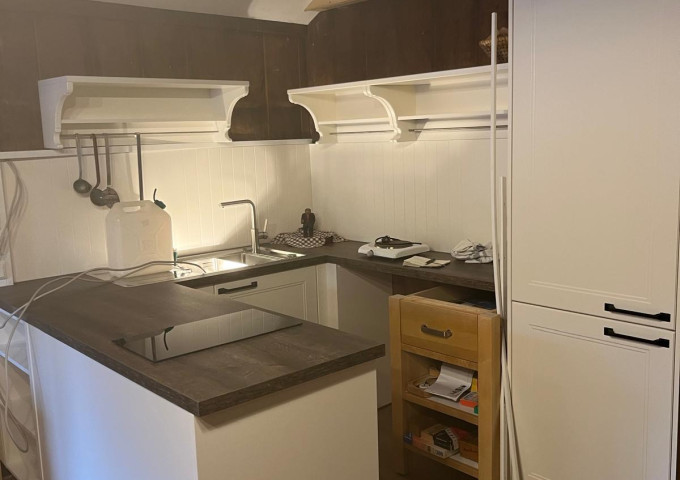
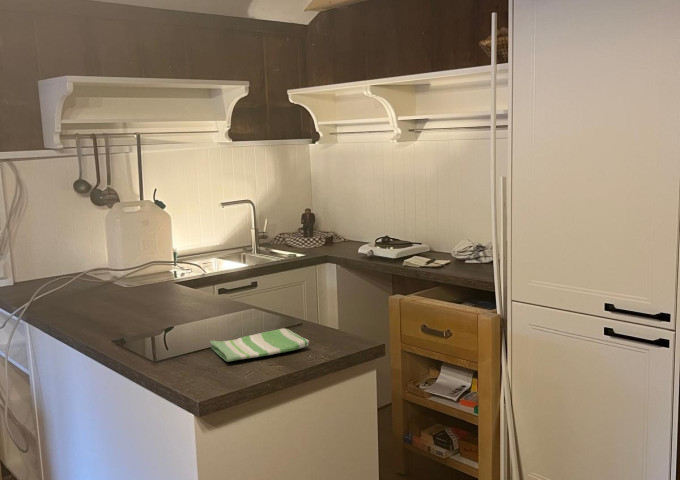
+ dish towel (259, 343)
